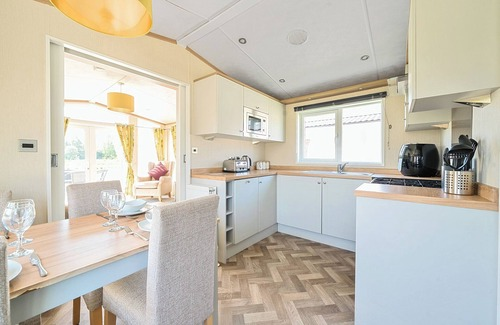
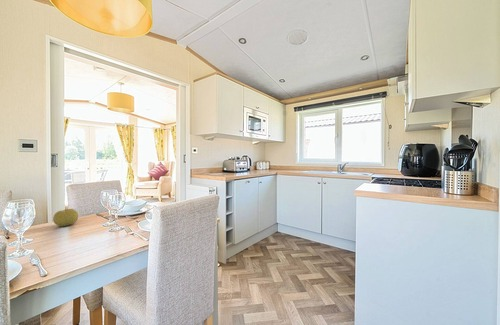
+ fruit (66, 217)
